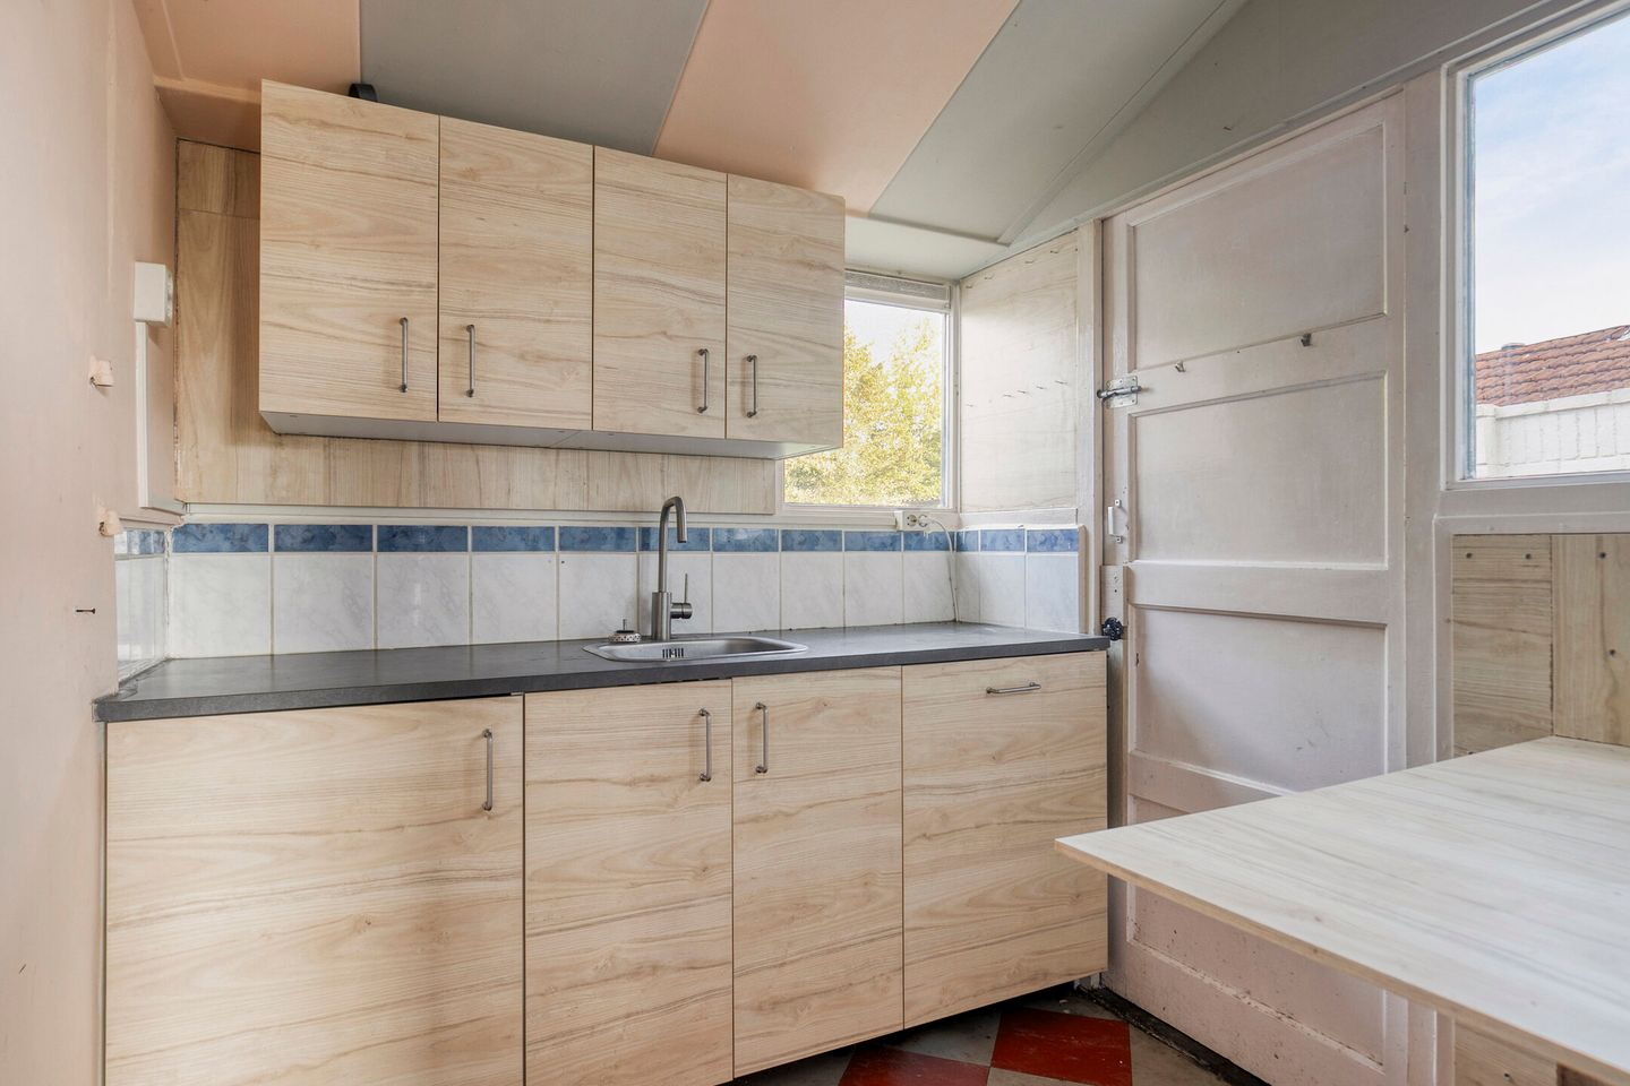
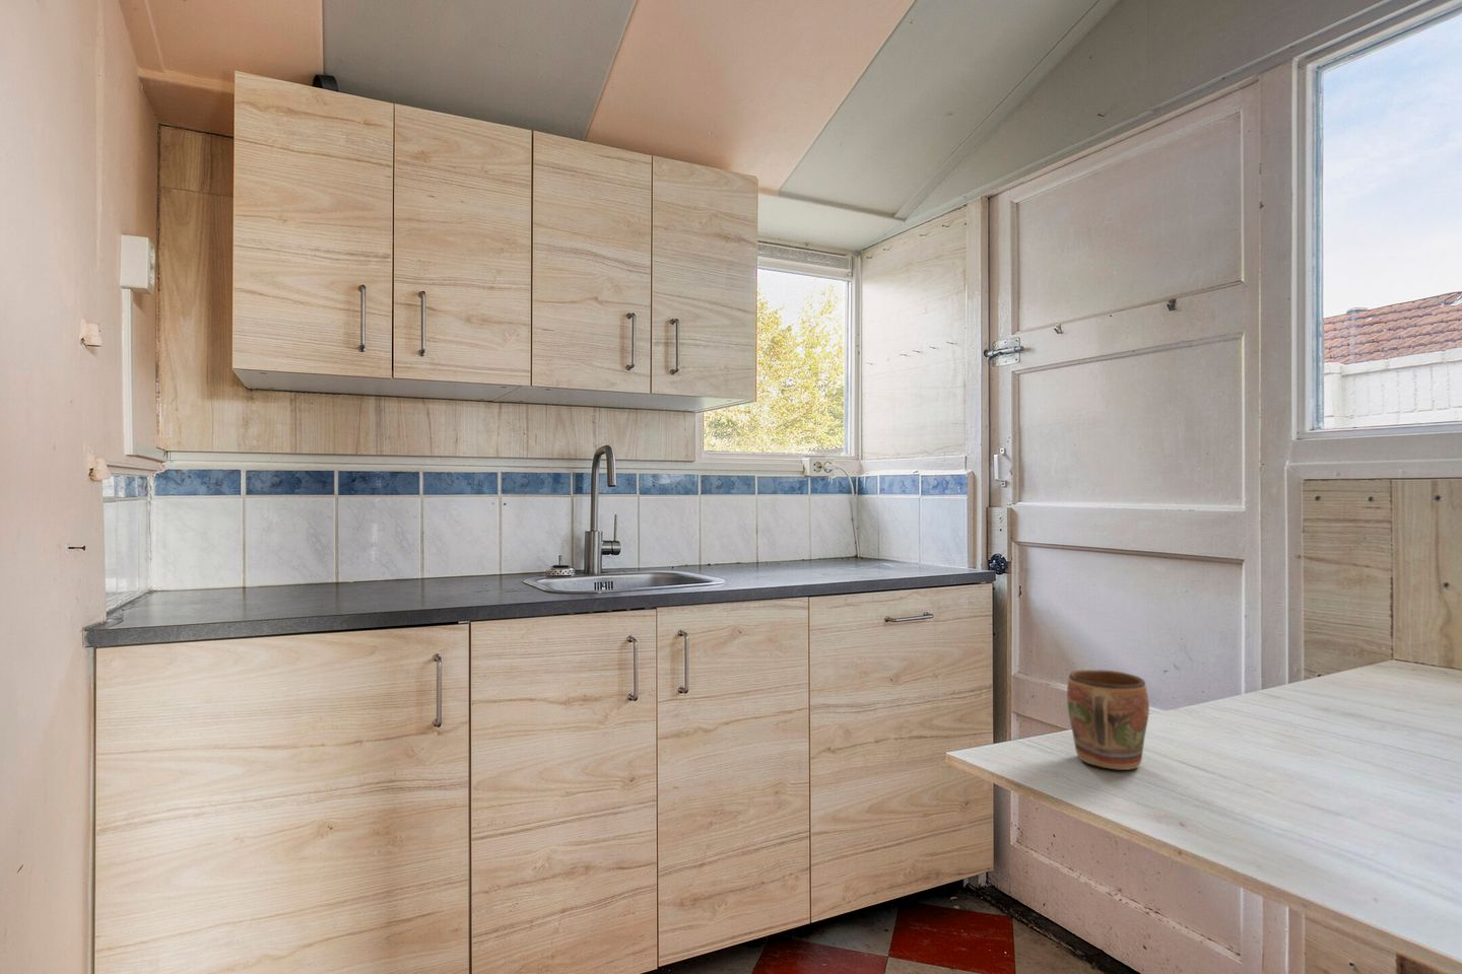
+ mug (1103, 720)
